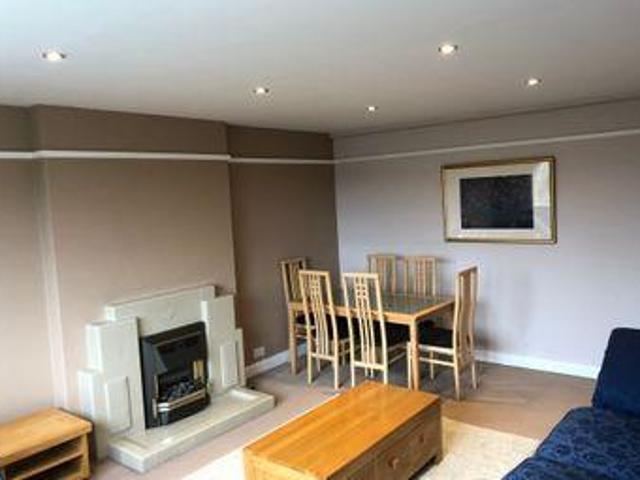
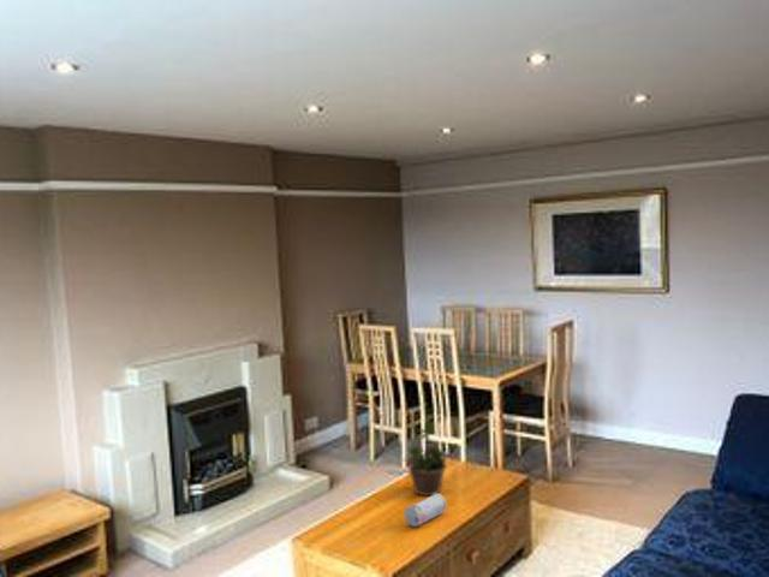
+ potted plant (428, 456)
+ pencil case (425, 508)
